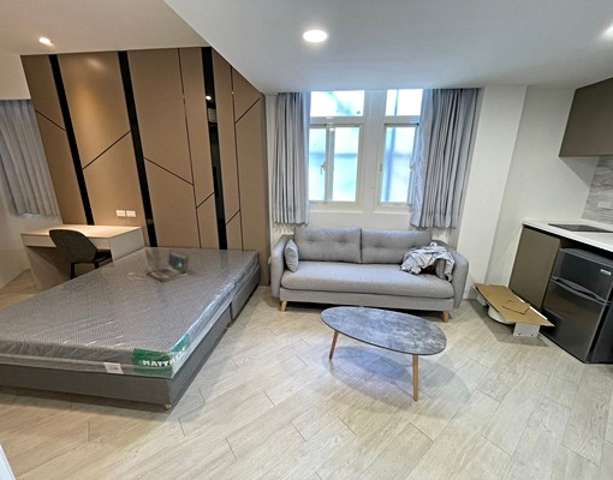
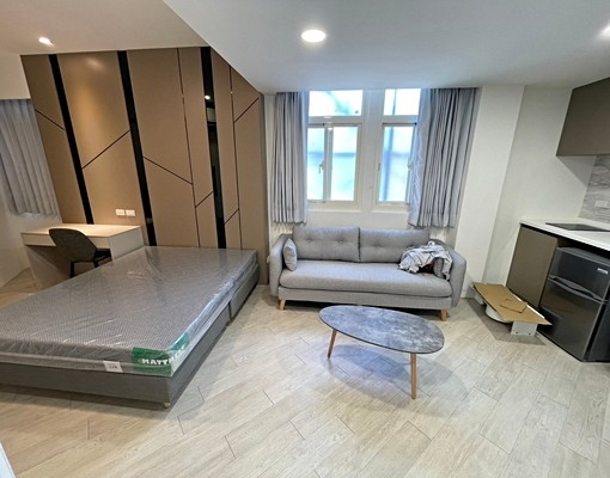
- laptop (168, 264)
